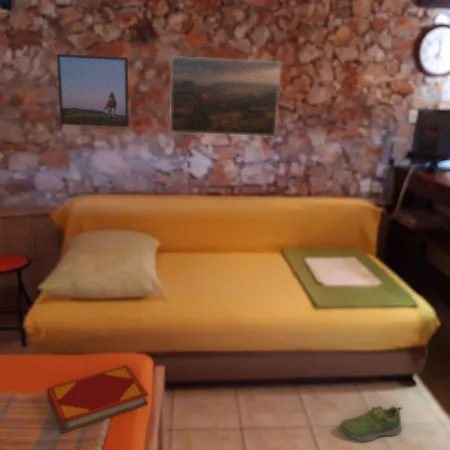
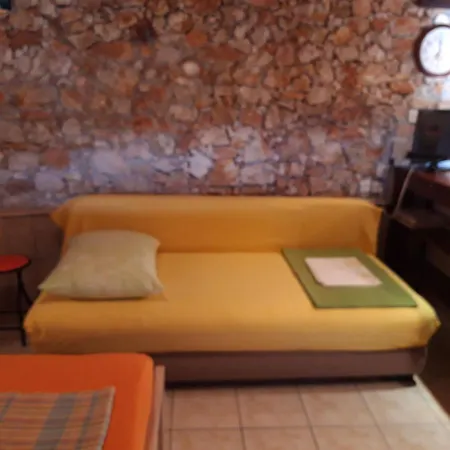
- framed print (224, 97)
- hardback book (97, 395)
- shoe (371, 420)
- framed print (93, 91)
